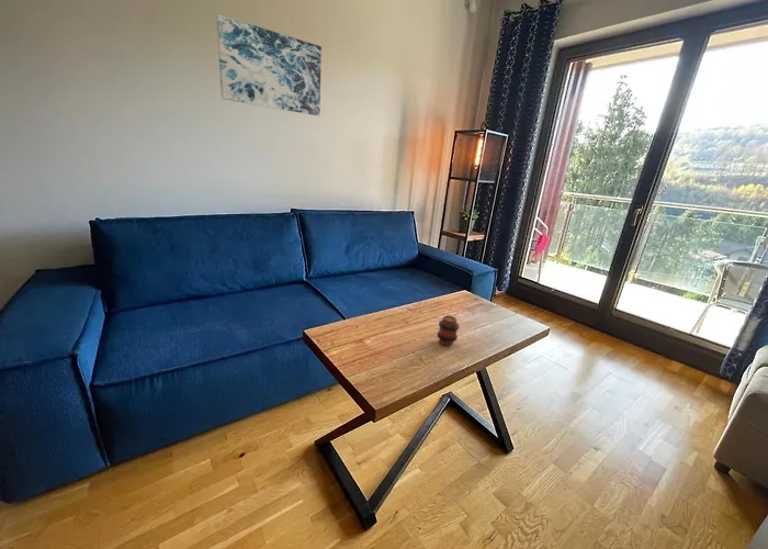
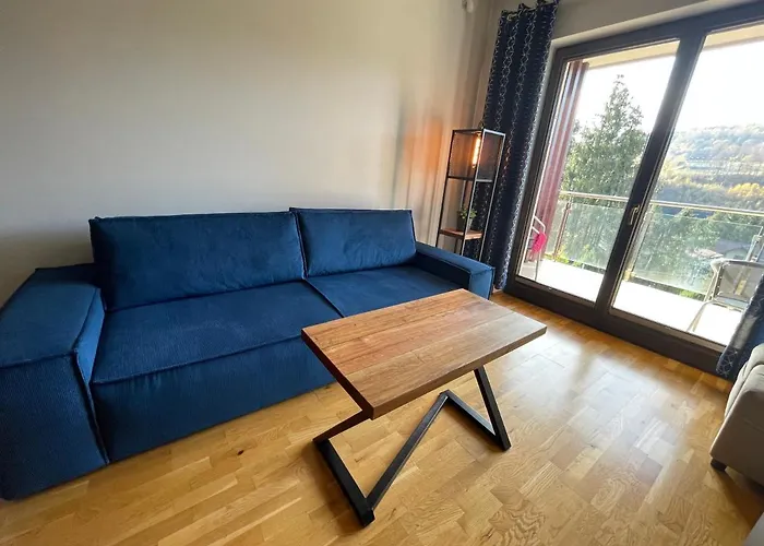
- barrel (448, 329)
- wall art (273, 71)
